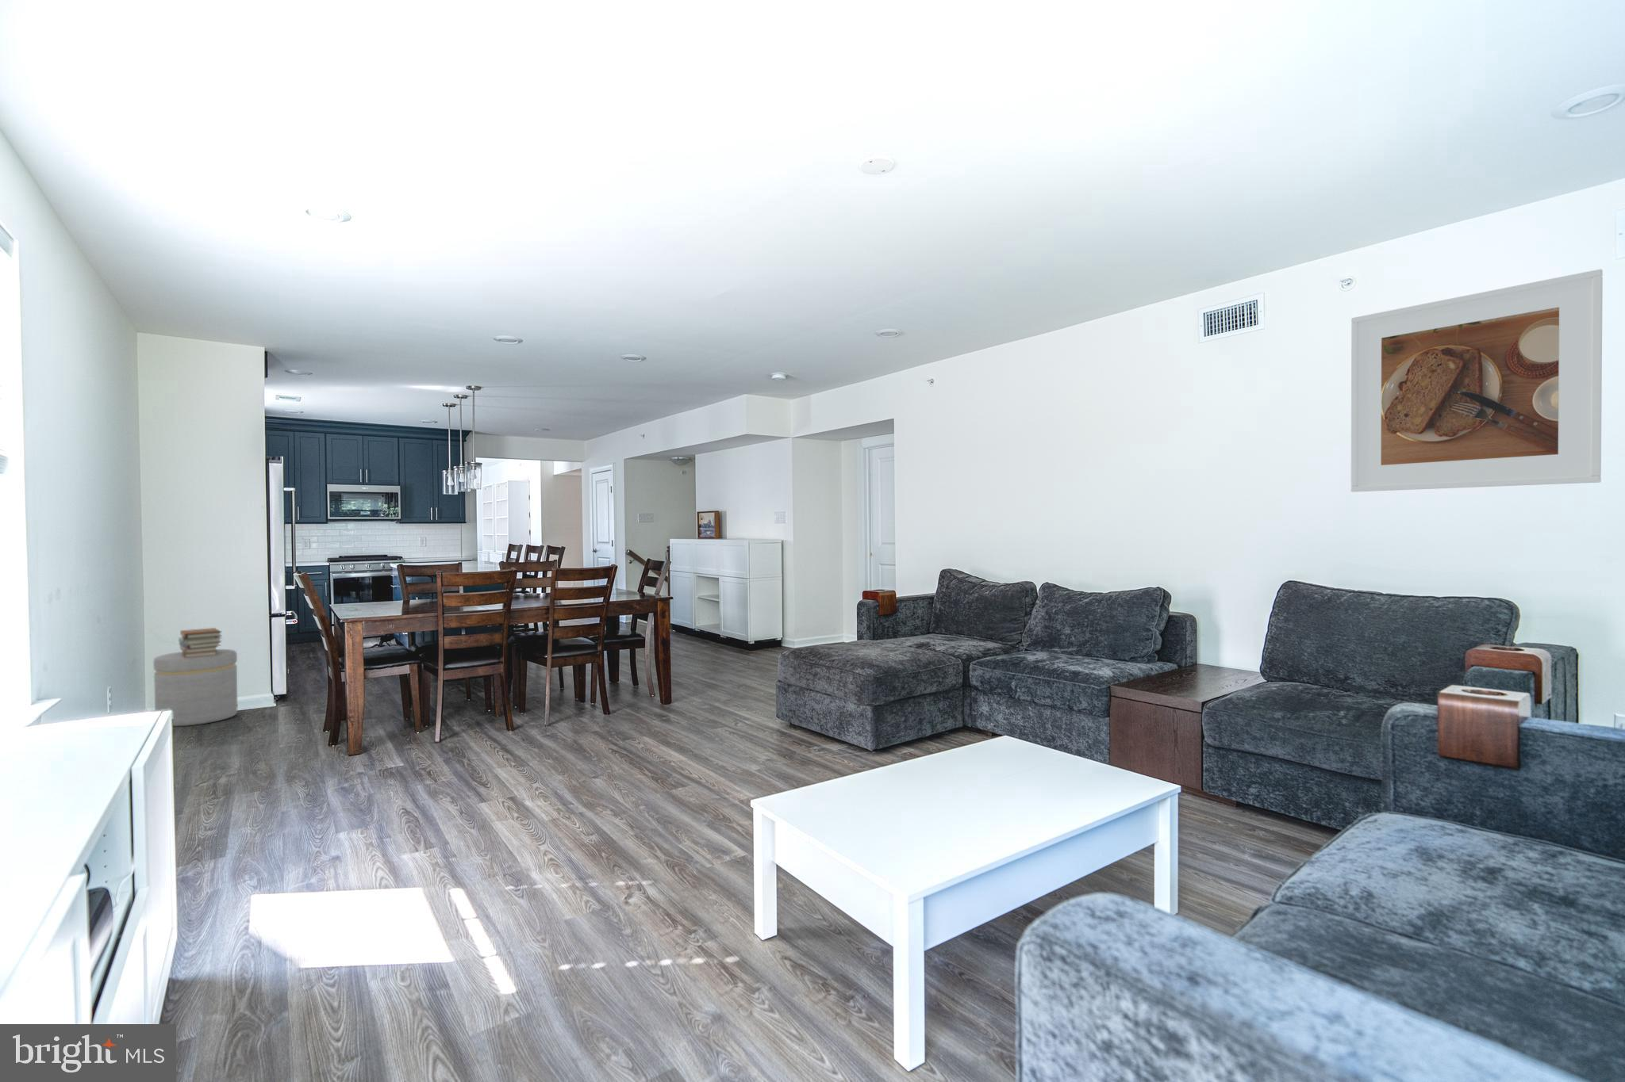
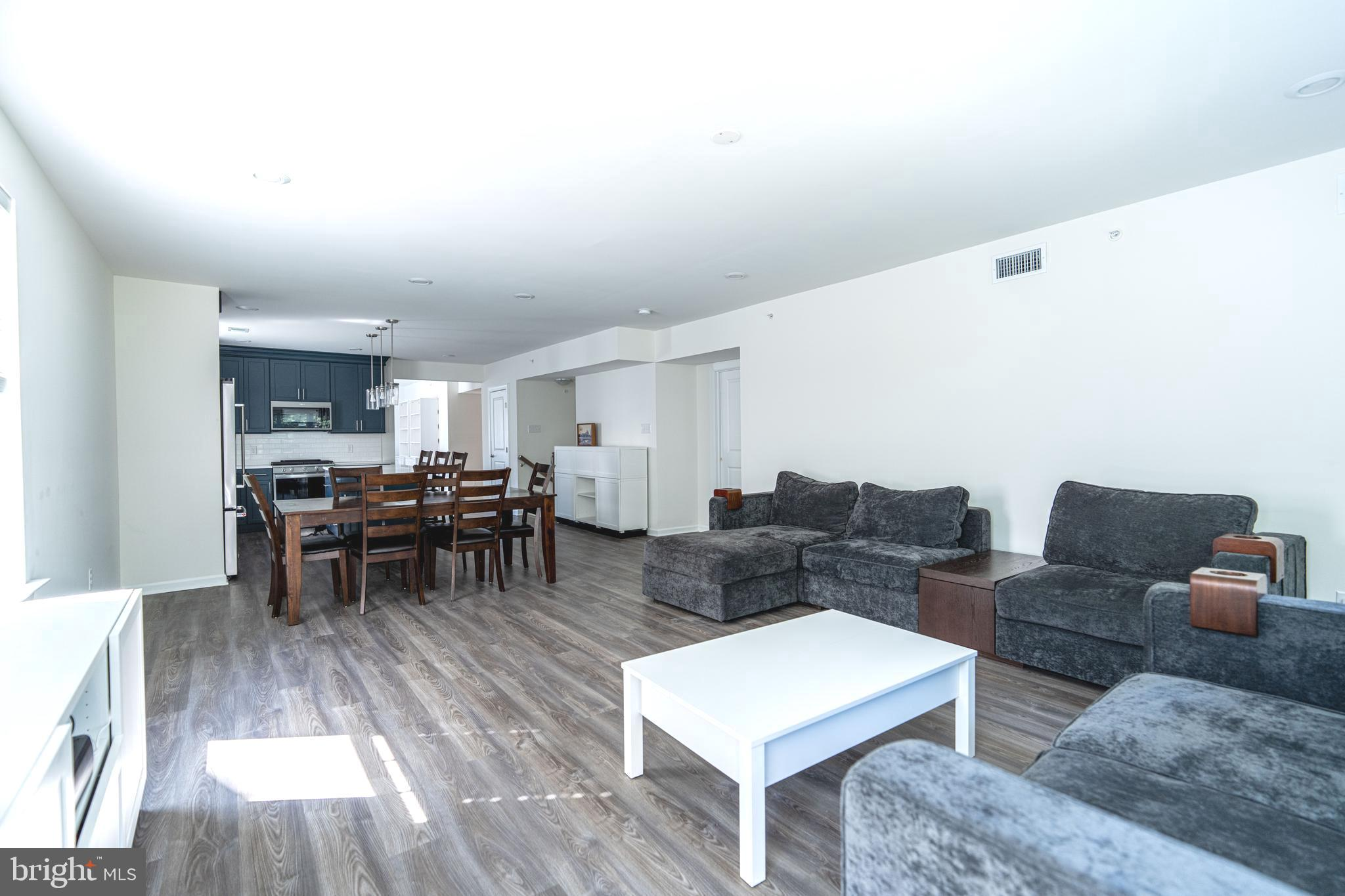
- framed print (1463, 391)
- book stack (199, 642)
- ottoman (197, 686)
